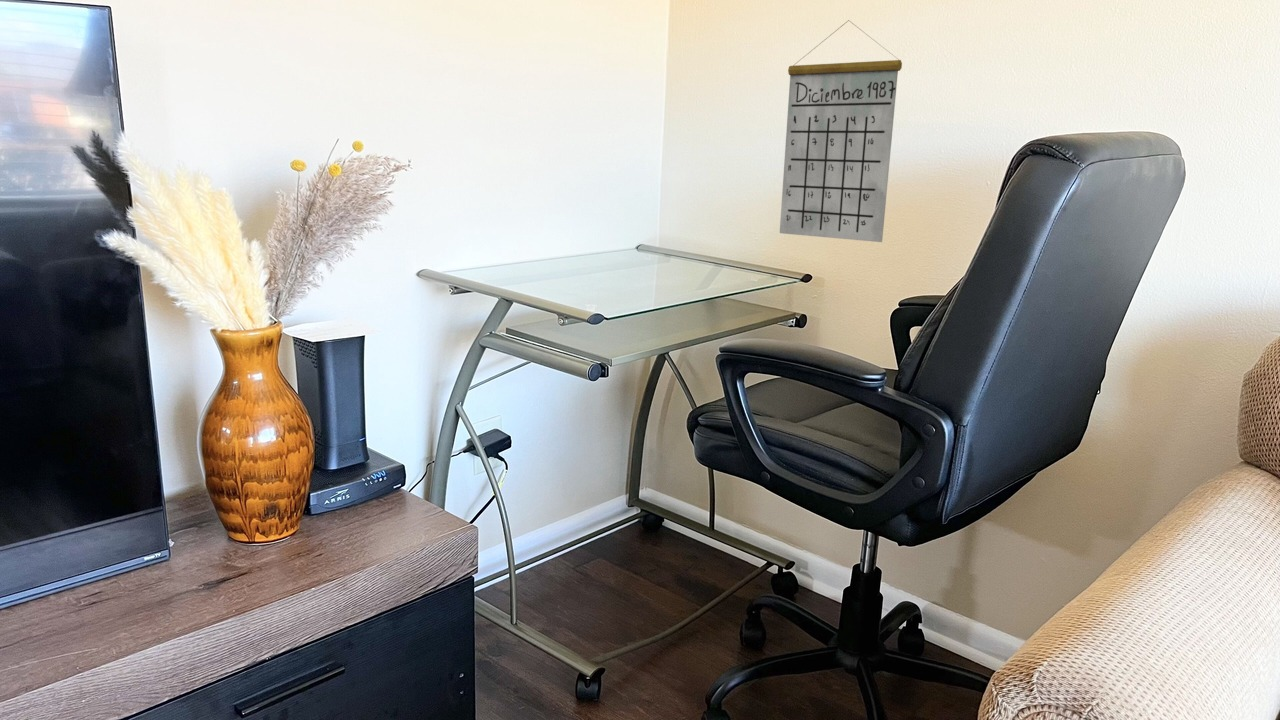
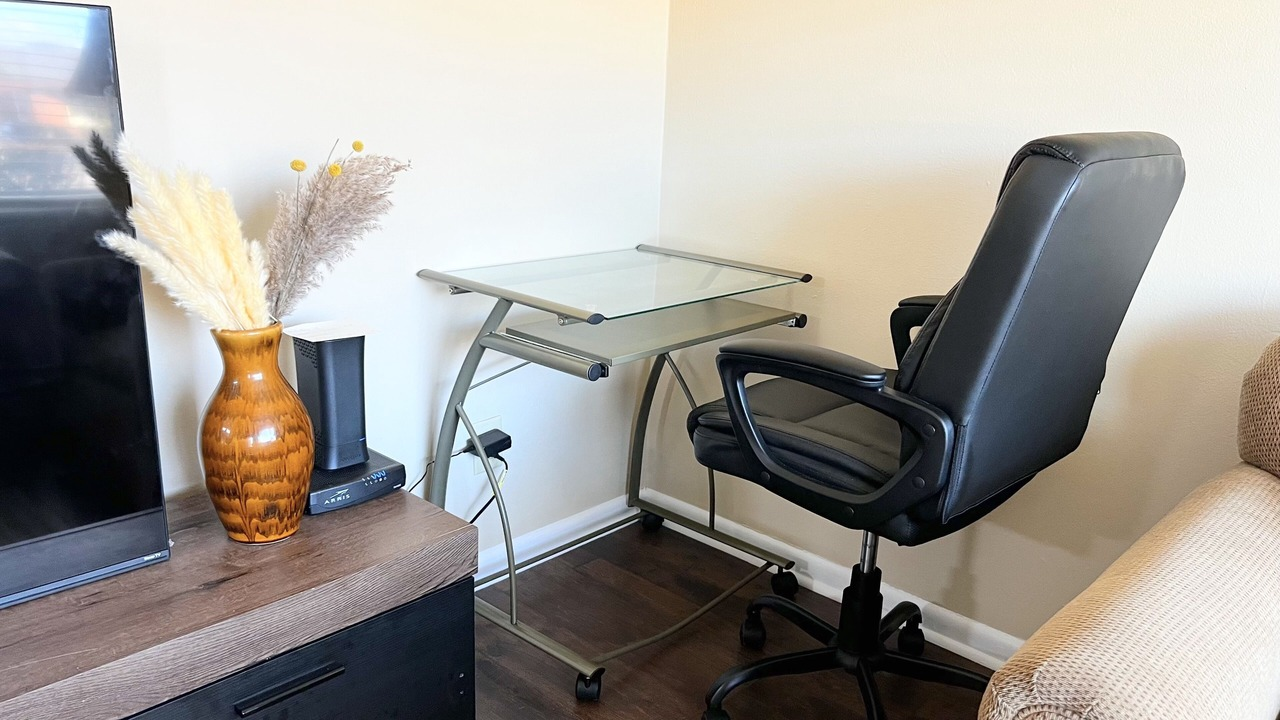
- calendar (837, 131)
